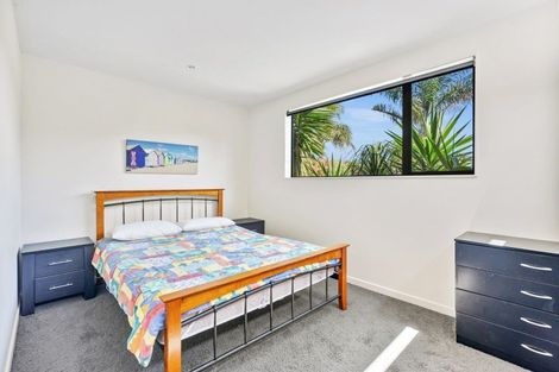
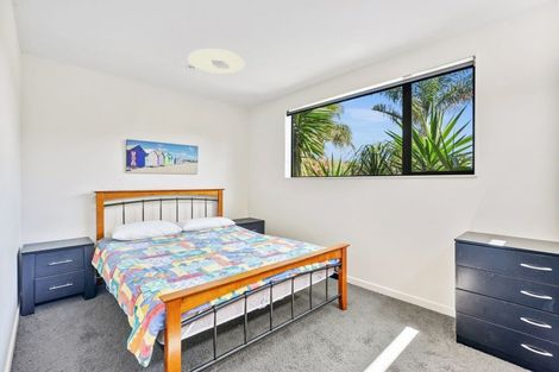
+ ceiling light (216, 59)
